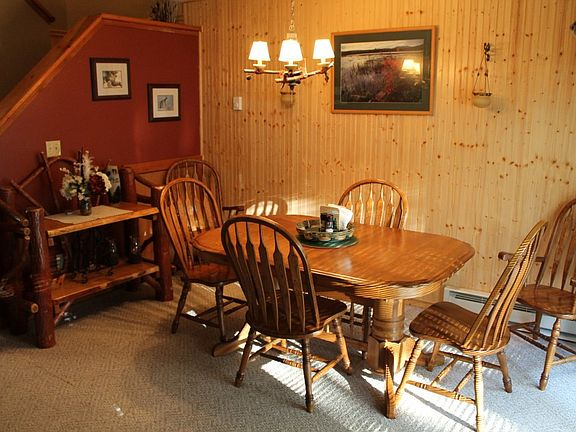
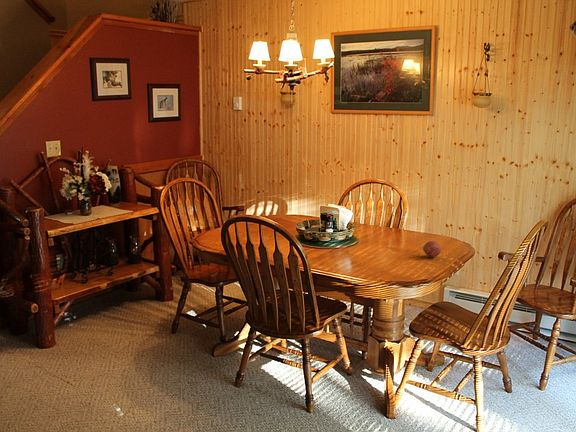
+ fruit (431, 249)
